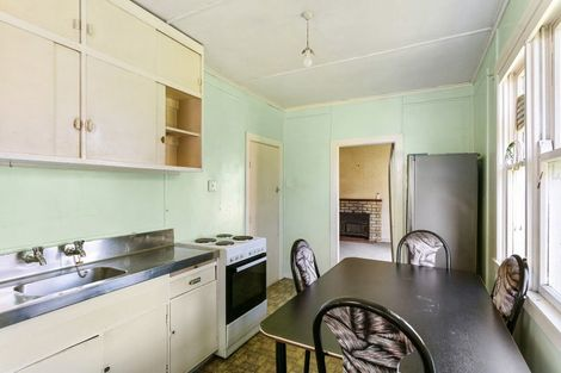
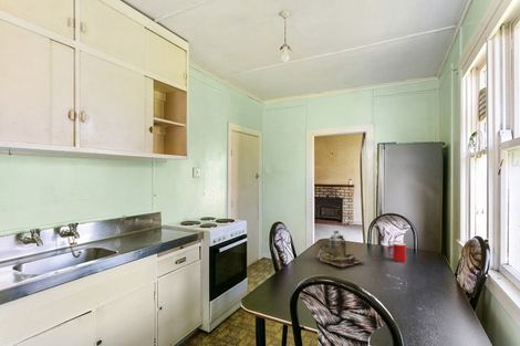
+ cup (396, 251)
+ teapot (341, 245)
